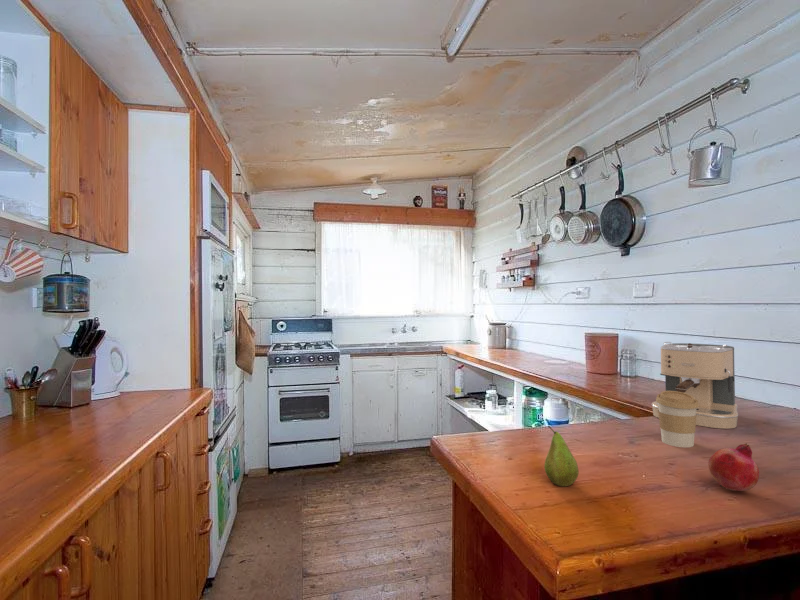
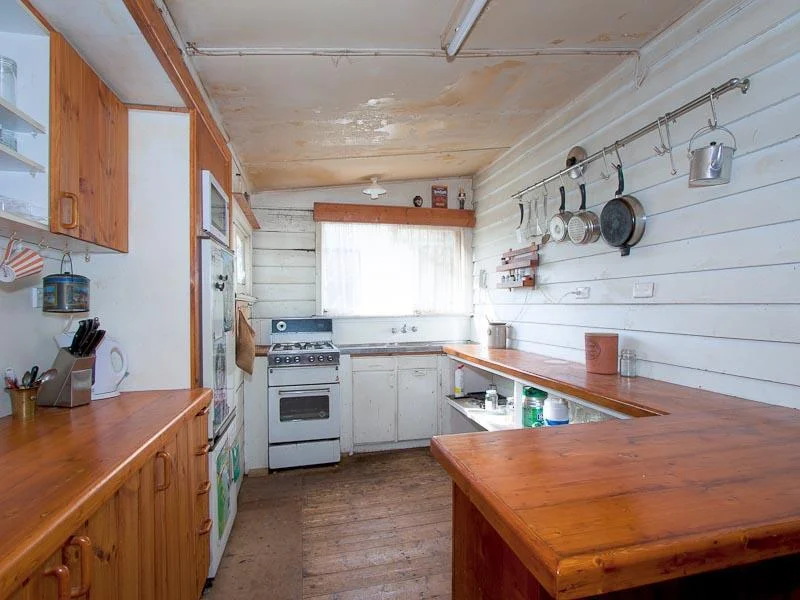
- fruit (733, 466)
- coffee maker (693, 380)
- fruit (561, 455)
- coffee cup (677, 418)
